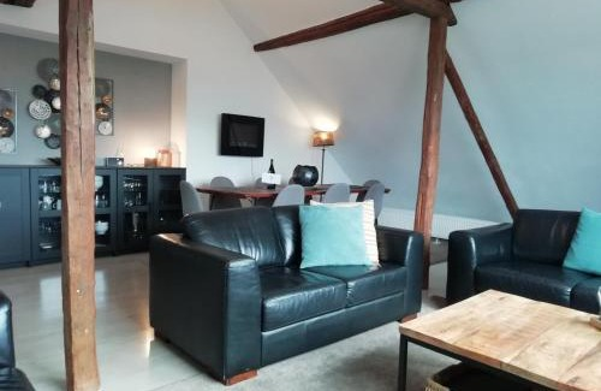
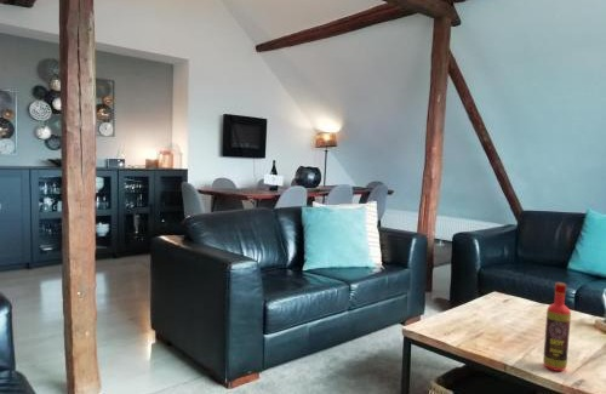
+ bottle (558, 325)
